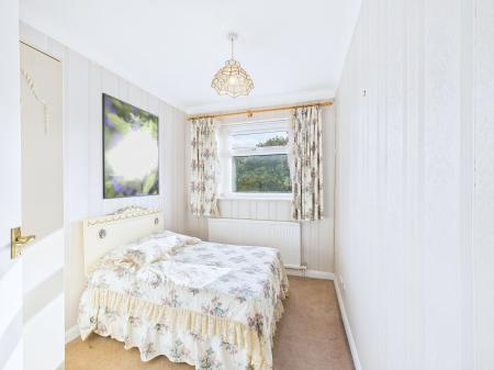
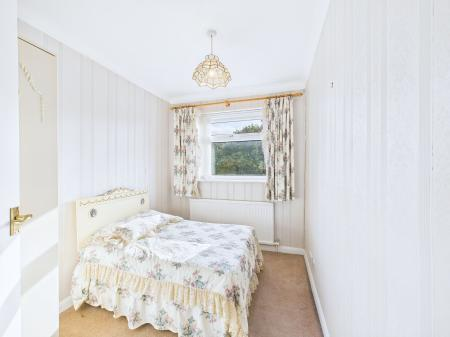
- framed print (134, 152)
